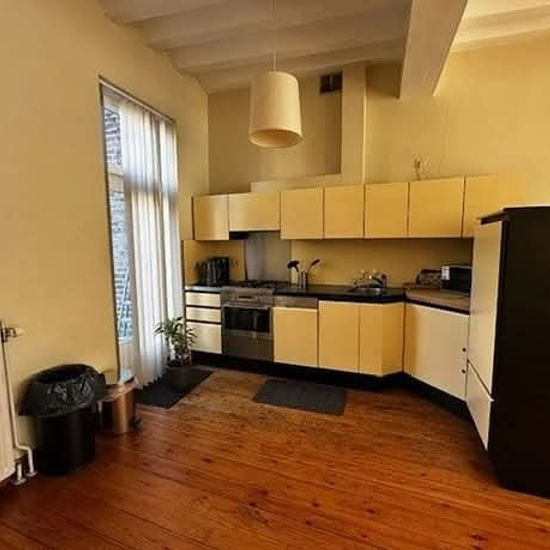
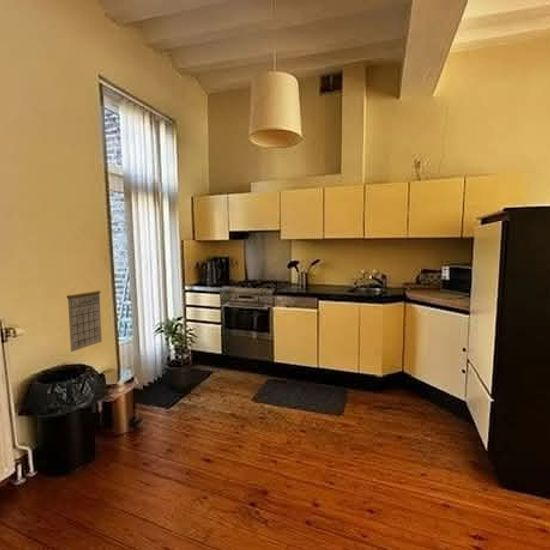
+ calendar (85, 313)
